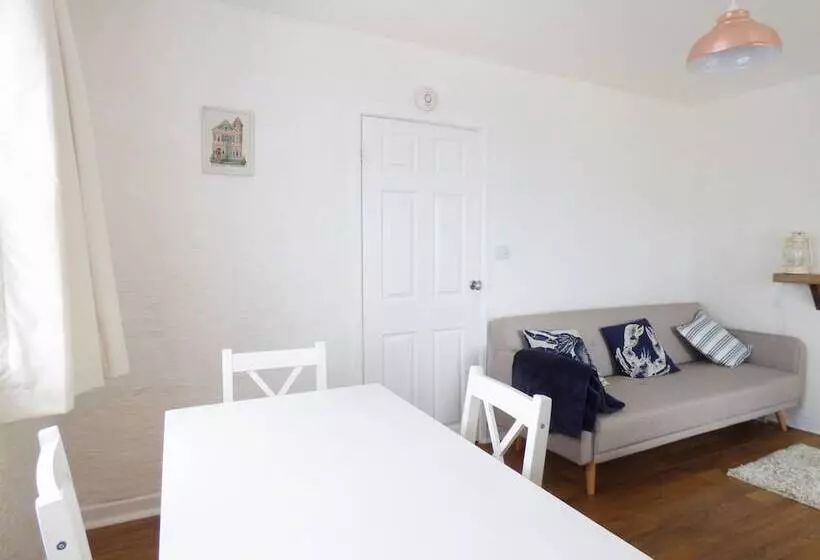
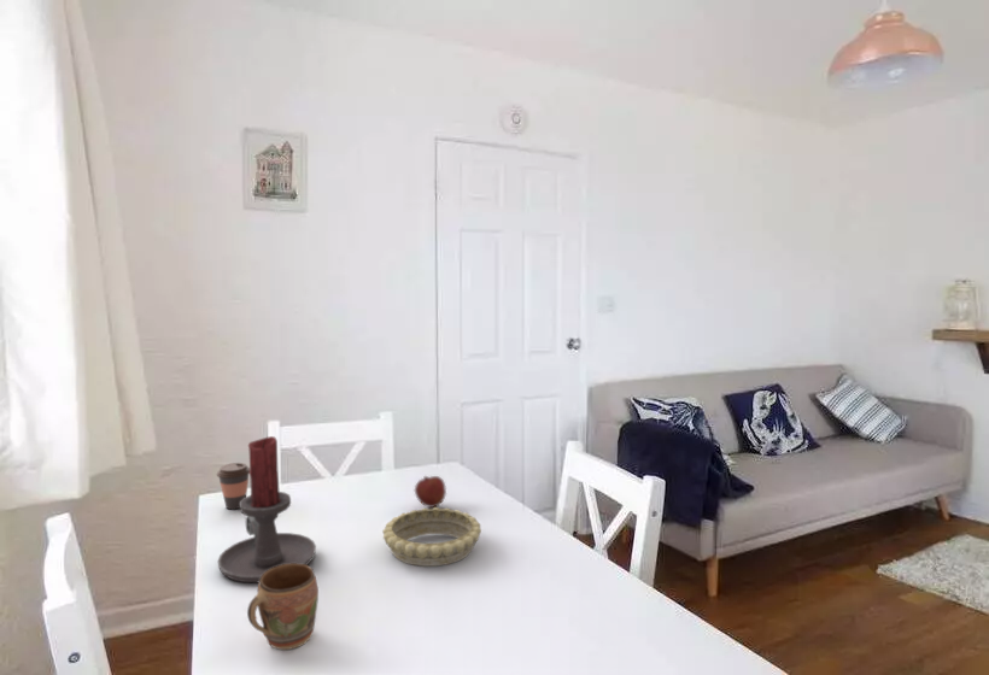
+ candle holder (261, 498)
+ coffee cup (234, 486)
+ mug (283, 606)
+ fruit (429, 491)
+ decorative bowl (432, 533)
